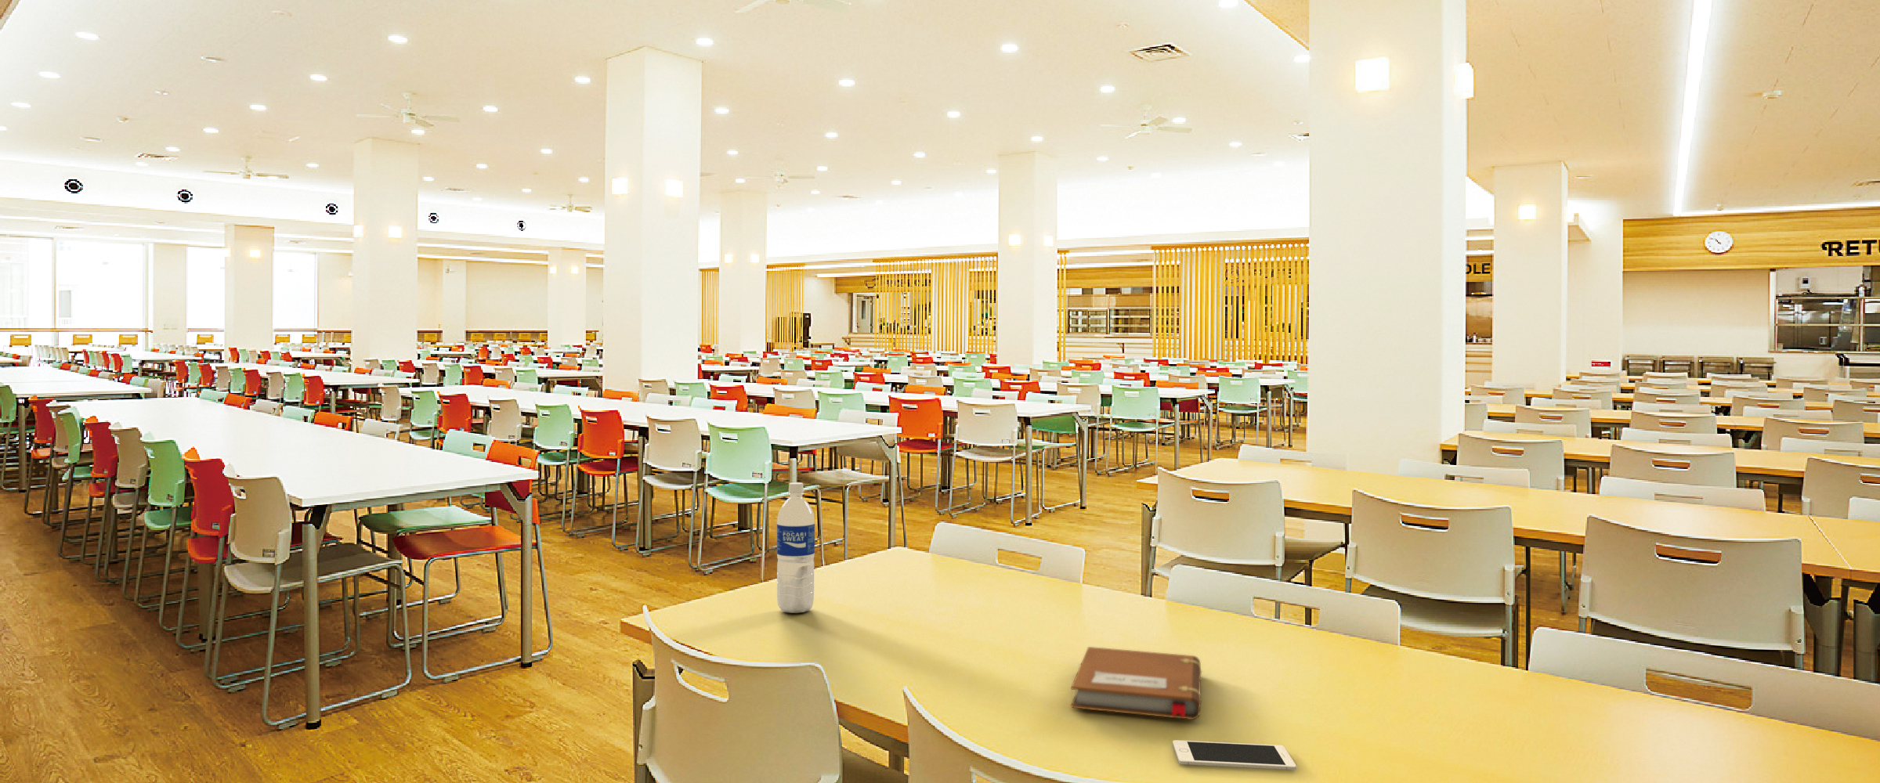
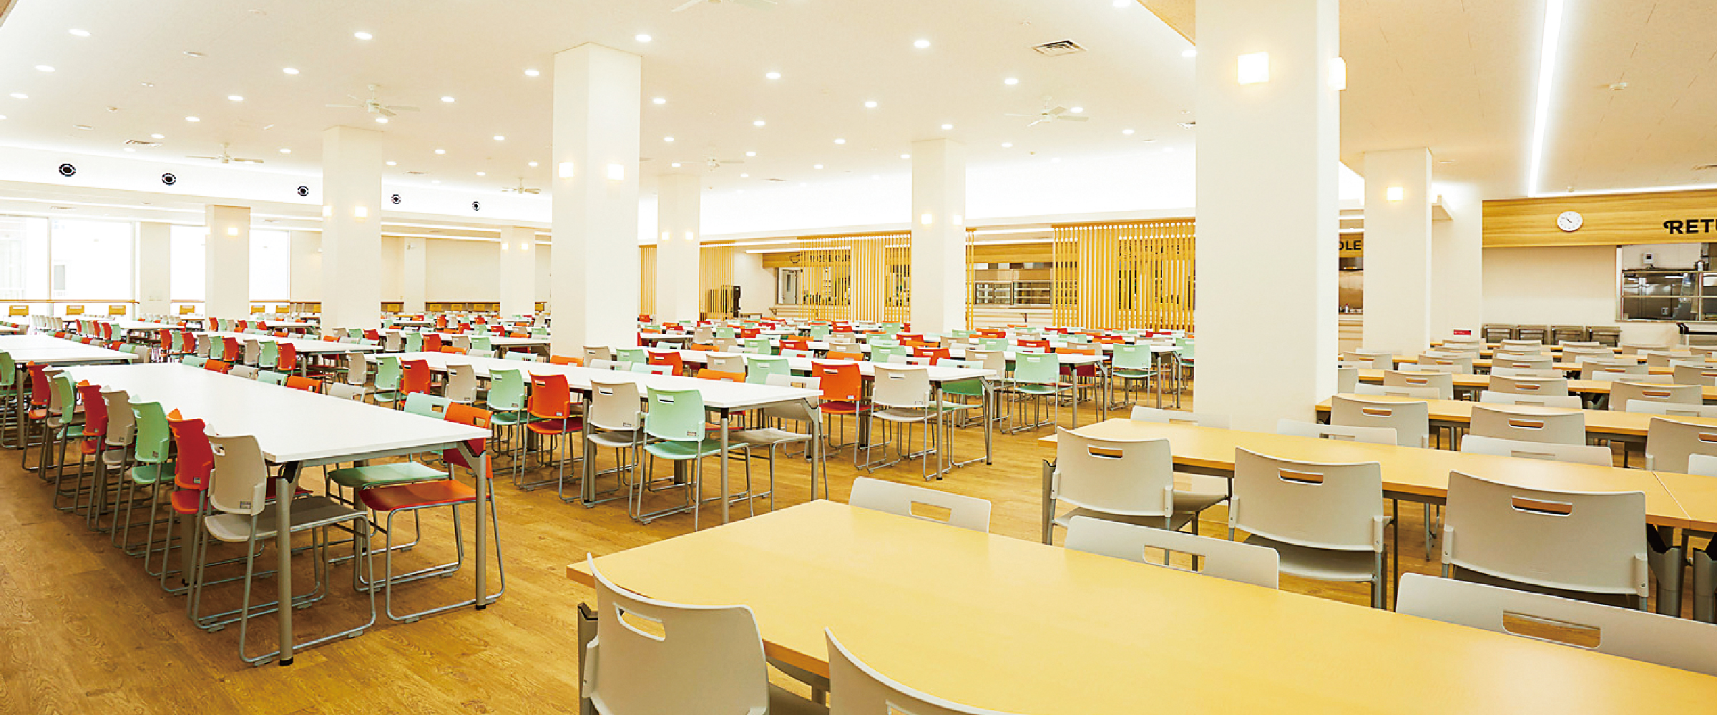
- notebook (1139, 681)
- water bottle (795, 547)
- cell phone (1233, 754)
